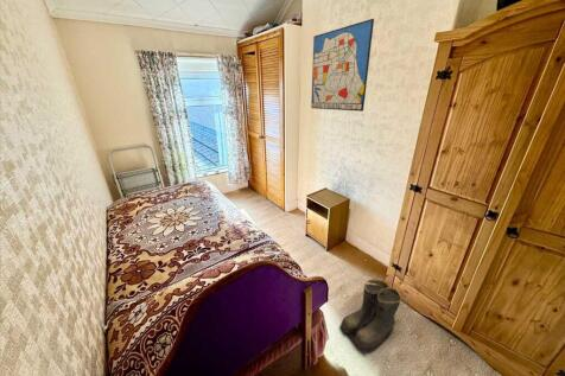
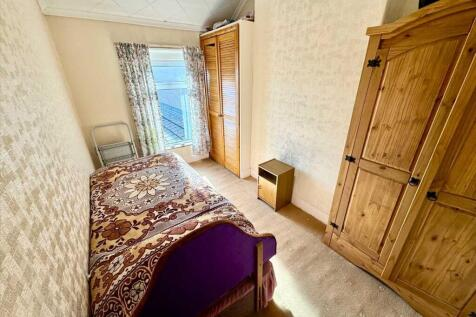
- wall art (336, 71)
- boots (370, 312)
